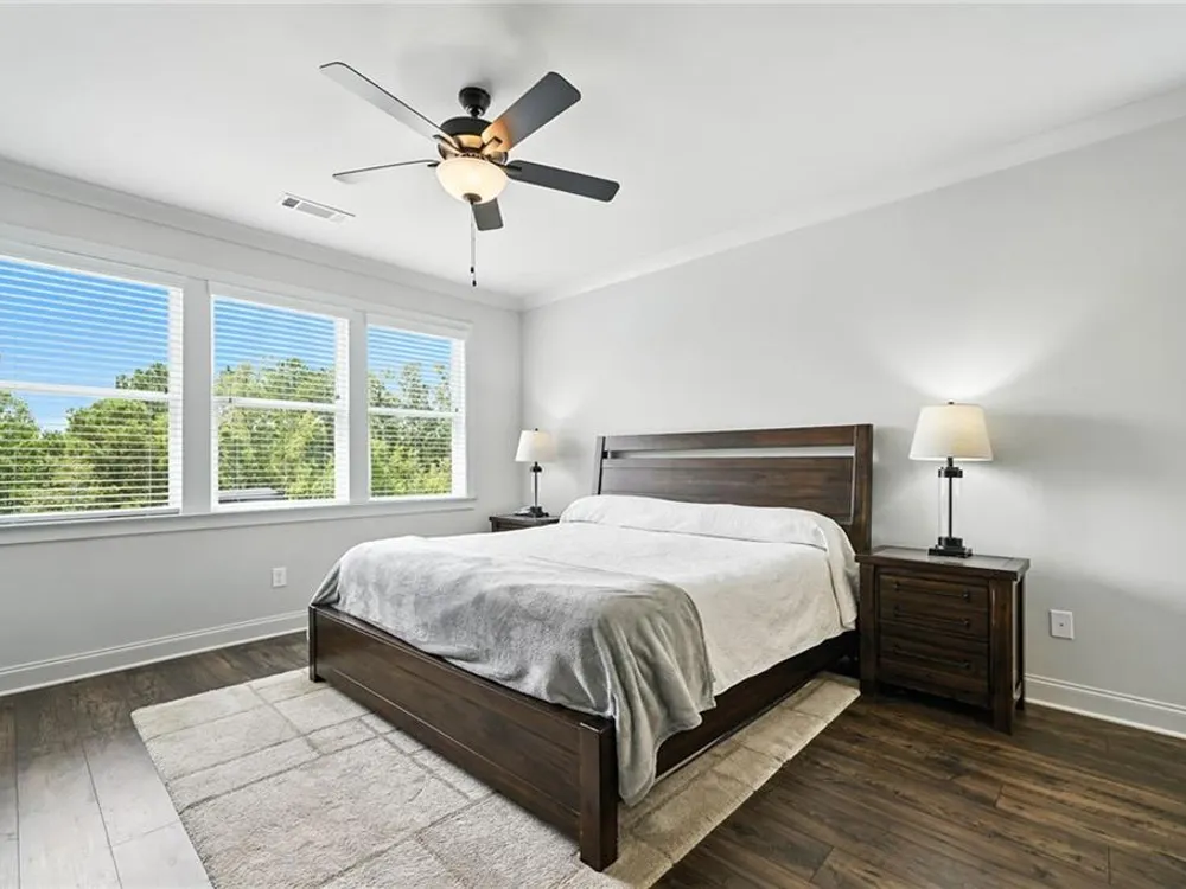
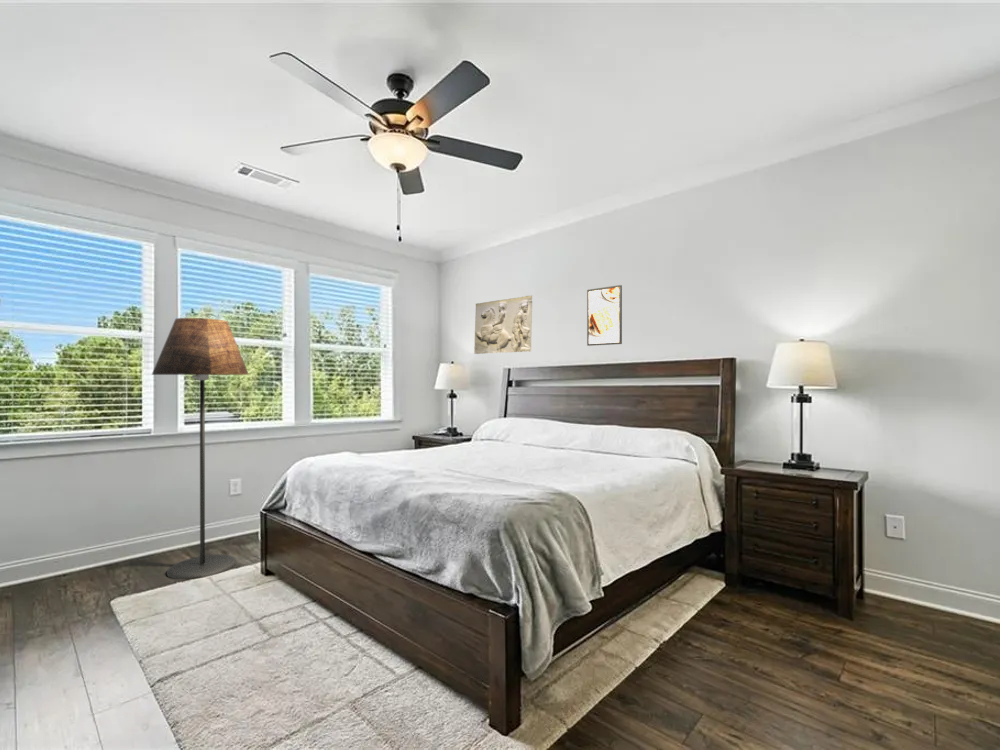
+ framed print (604, 316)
+ floor lamp (202, 444)
+ relief sculpture (500, 326)
